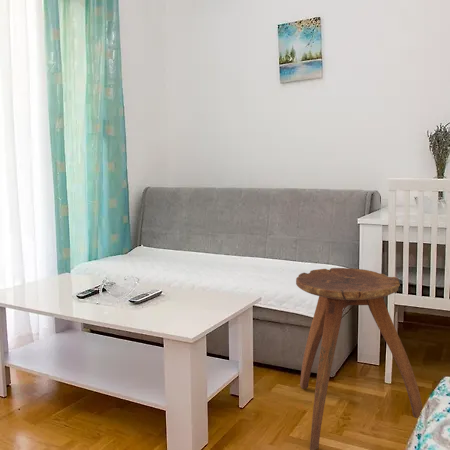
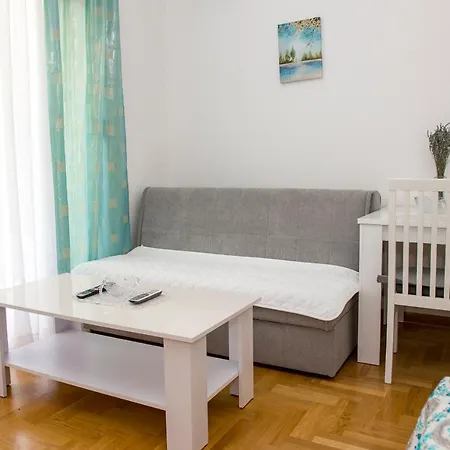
- stool (332, 350)
